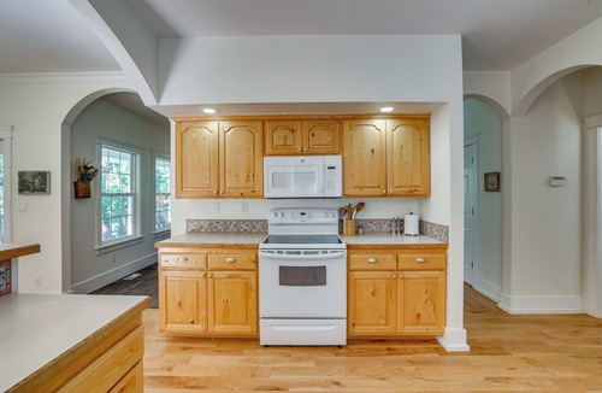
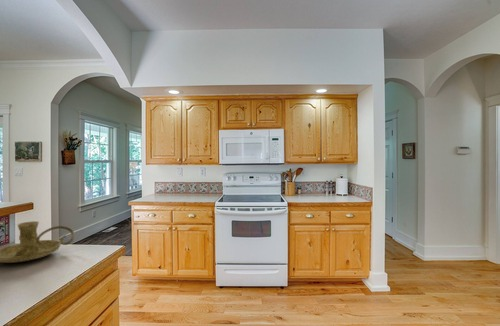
+ candle holder (36, 238)
